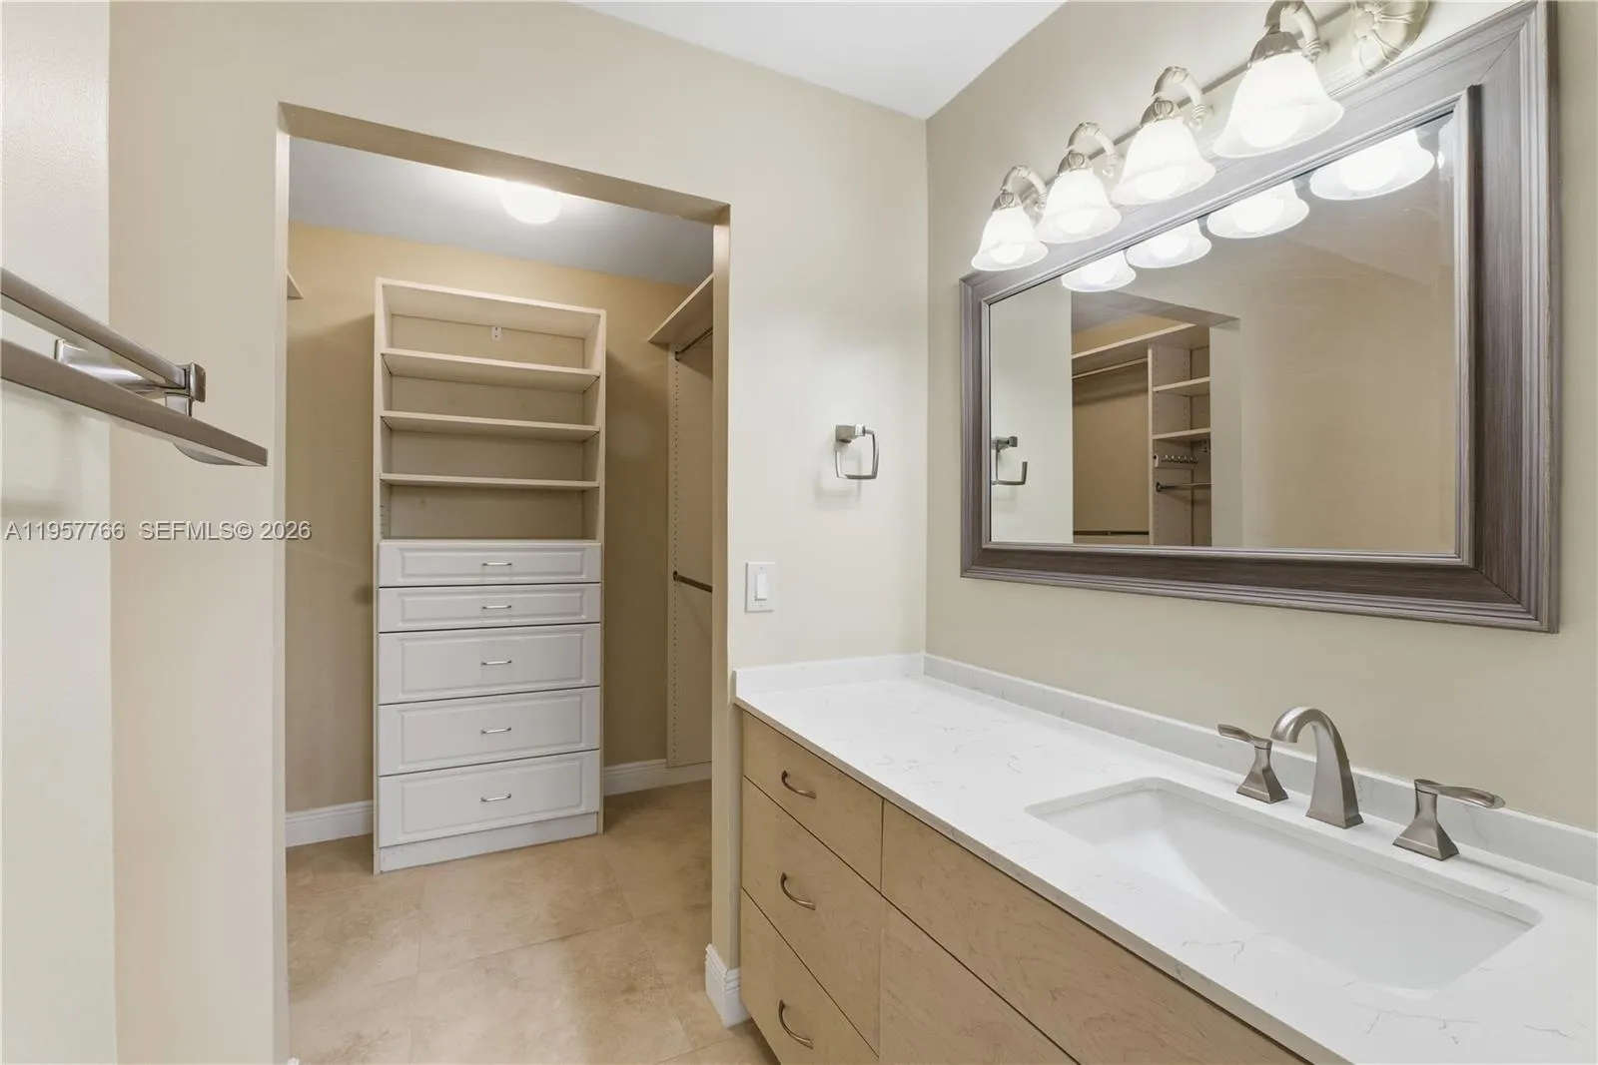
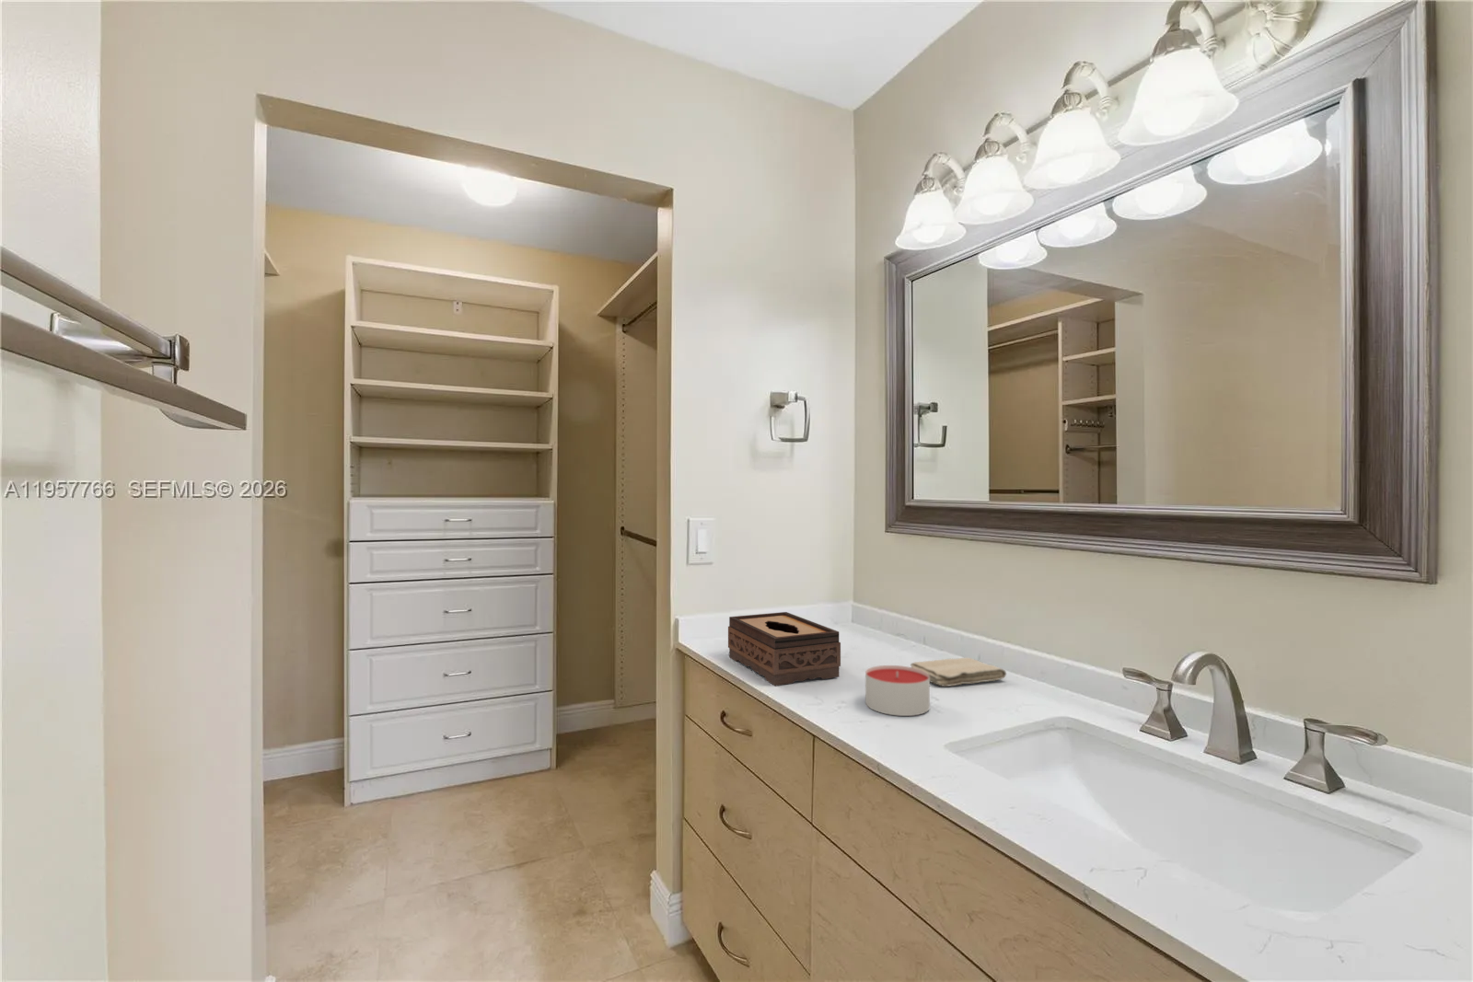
+ candle (897, 687)
+ tissue box (780, 646)
+ washcloth (956, 670)
